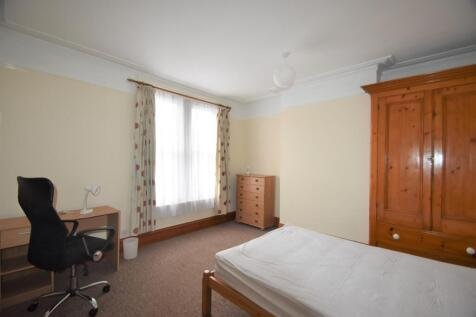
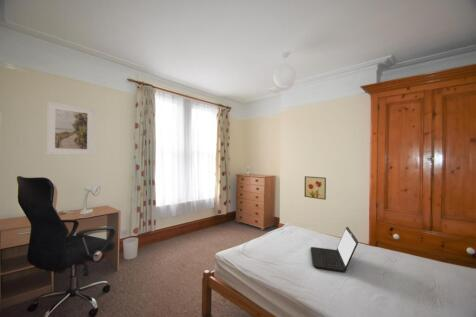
+ laptop (331, 249)
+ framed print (71, 130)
+ wall art (315, 187)
